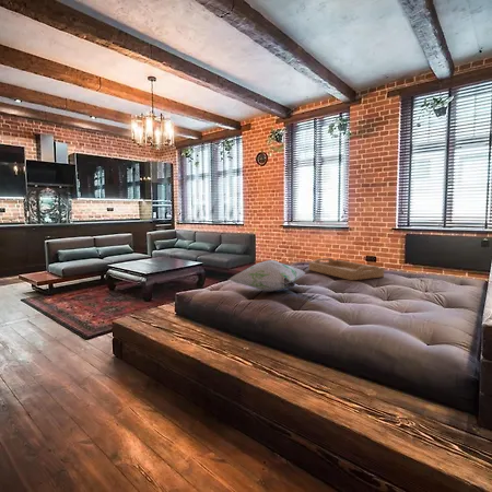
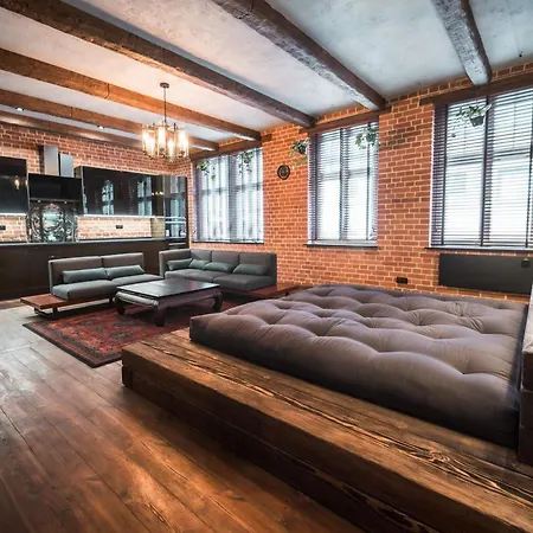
- serving tray (343, 267)
- decorative pillow (270, 276)
